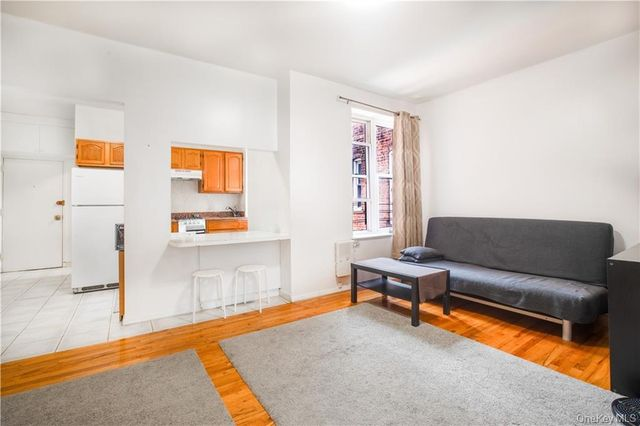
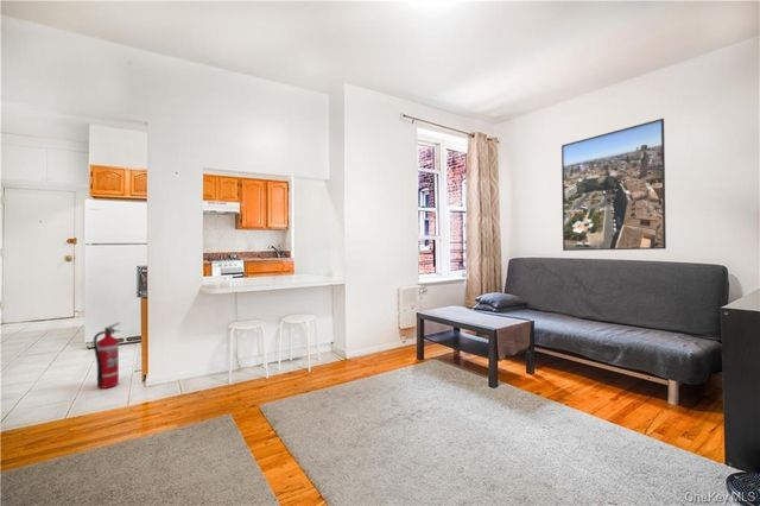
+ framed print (608, 191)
+ fire extinguisher (107, 355)
